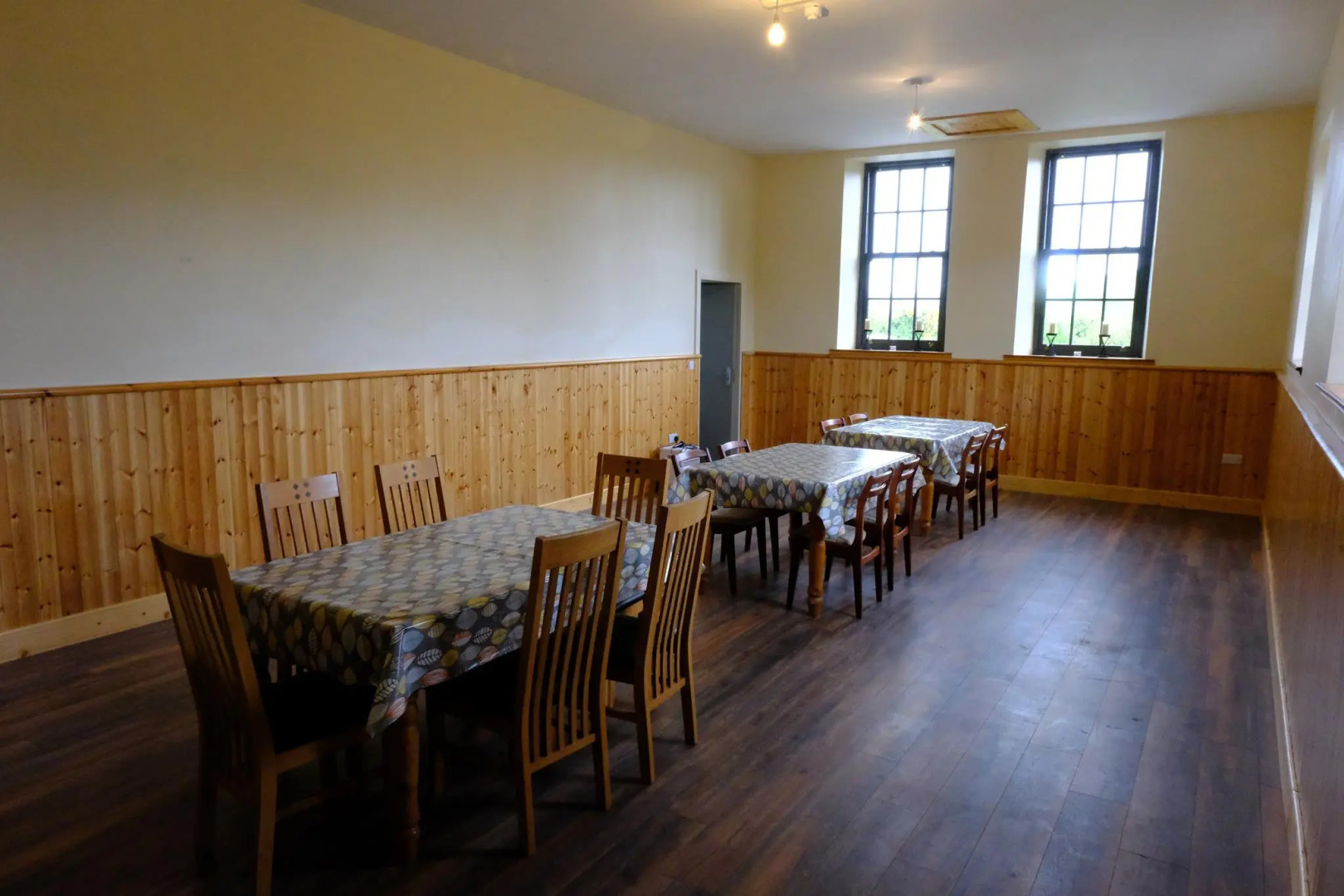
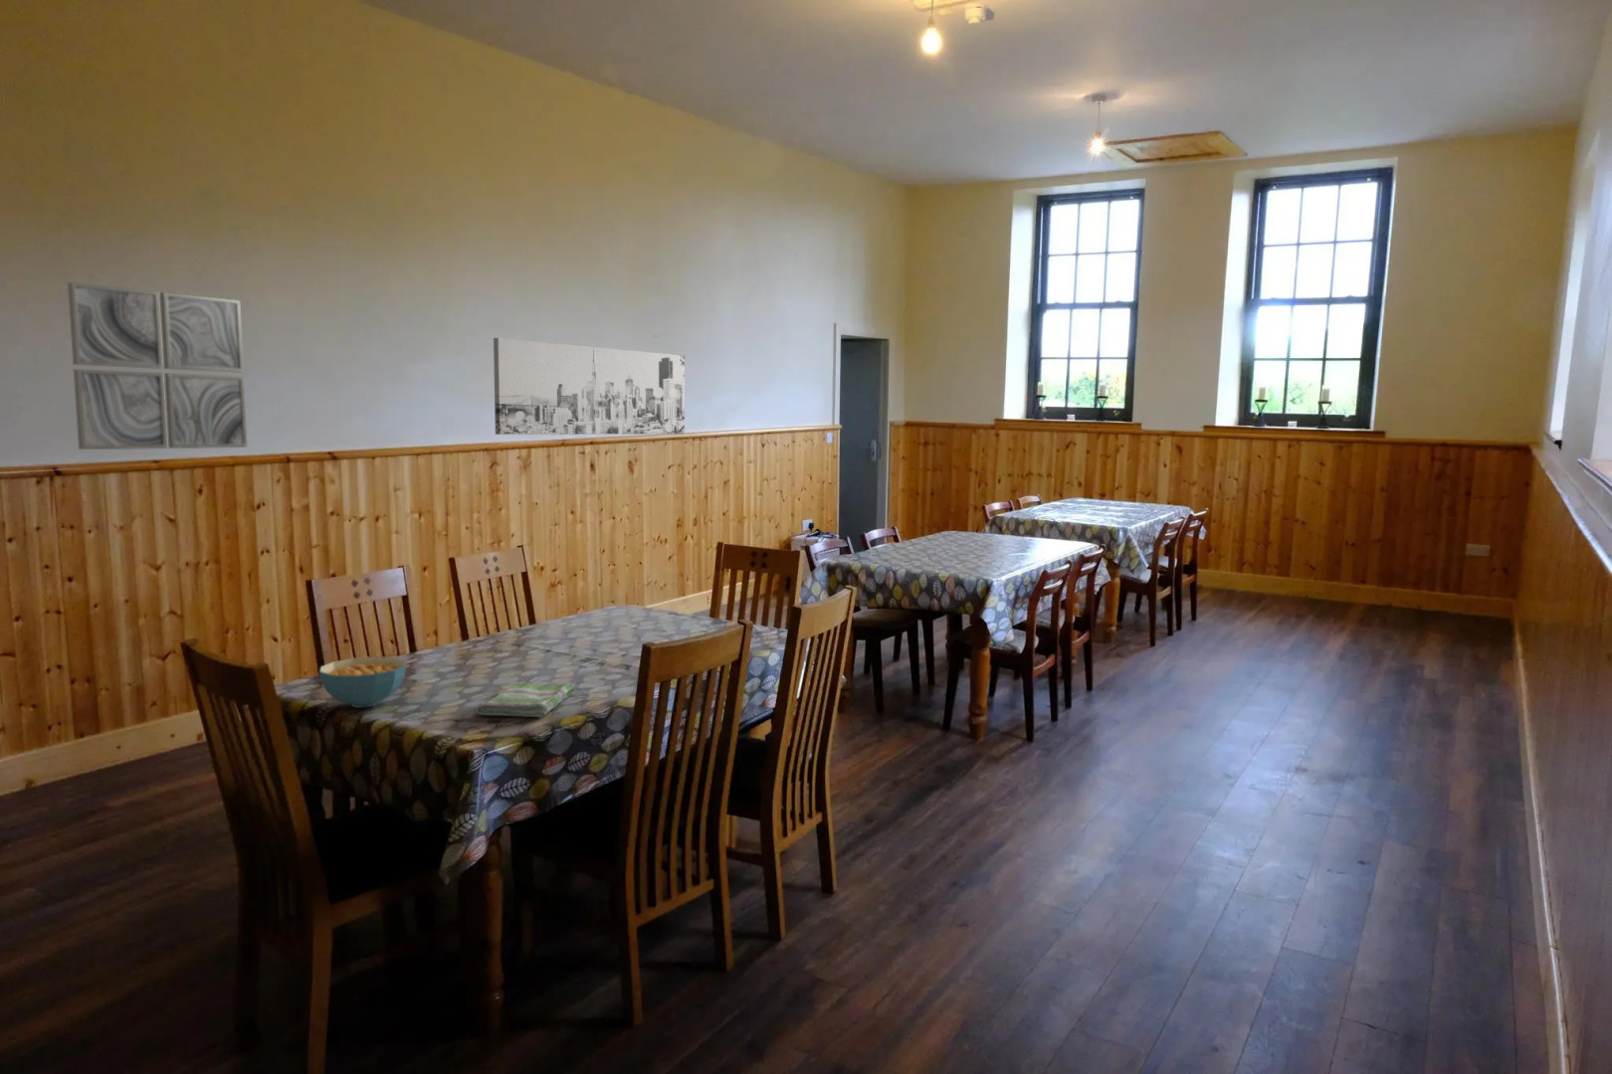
+ wall art (599, 391)
+ dish towel (527, 696)
+ wall art (164, 368)
+ cereal bowl (363, 684)
